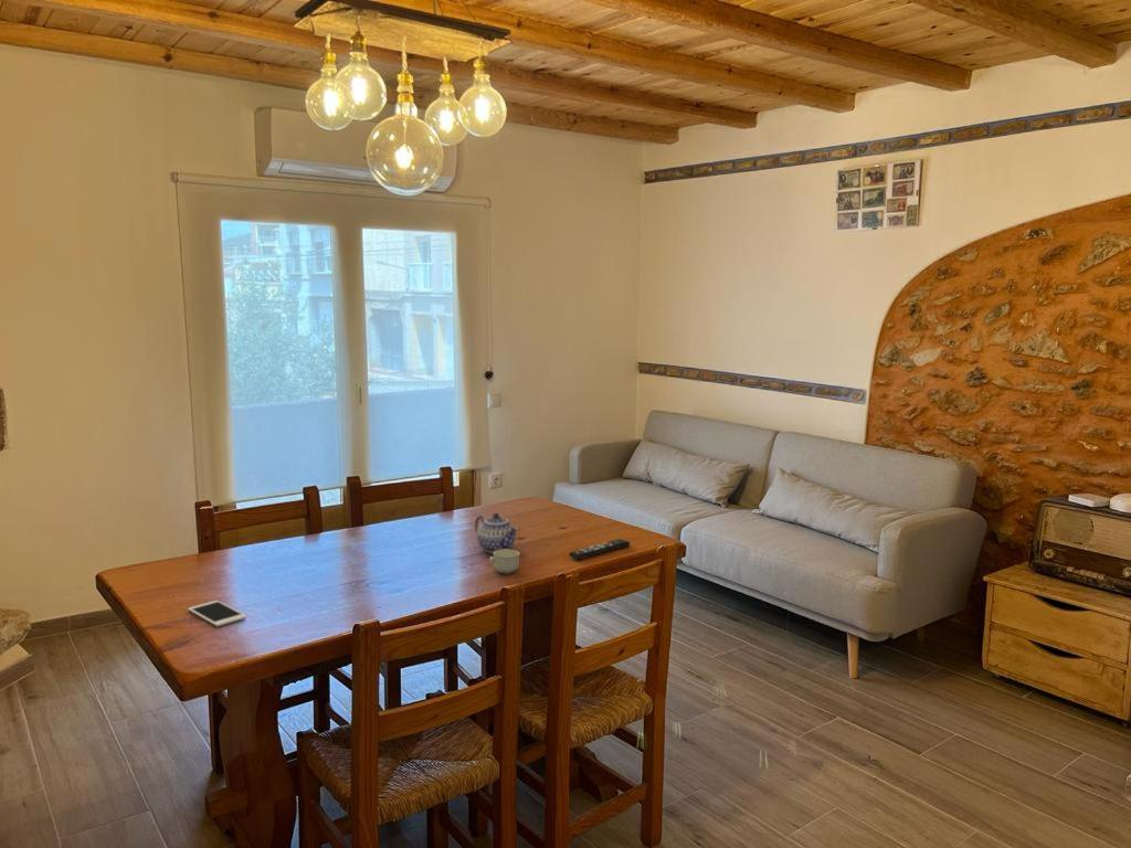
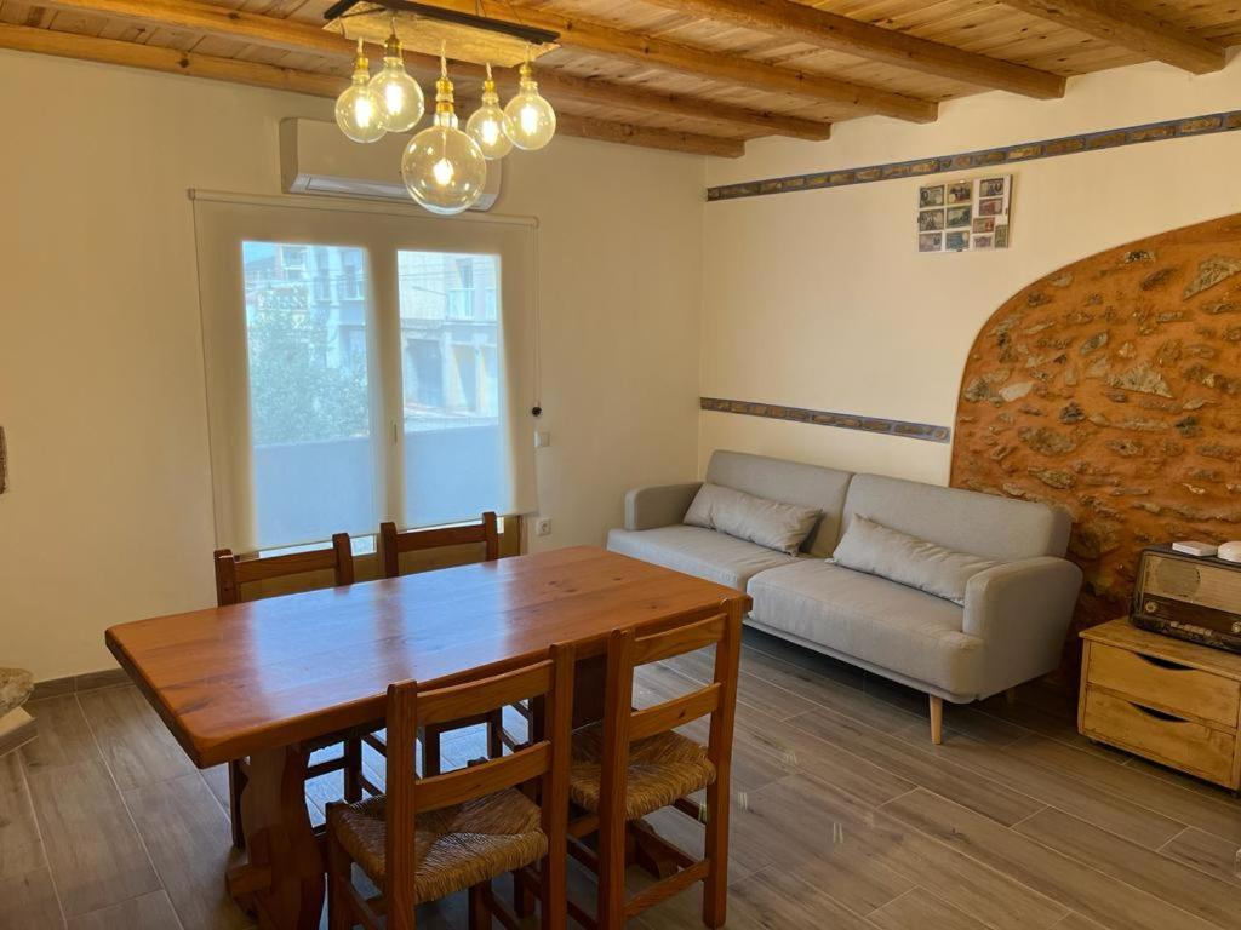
- cell phone (216, 613)
- remote control (600, 549)
- cup (503, 562)
- teapot (496, 531)
